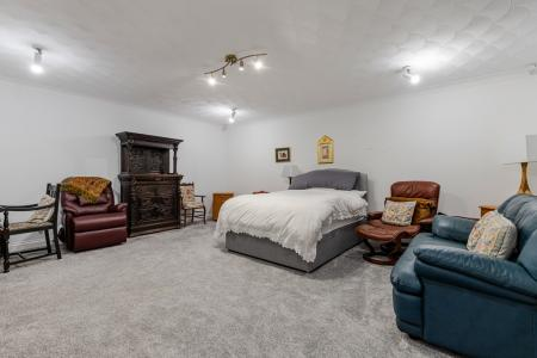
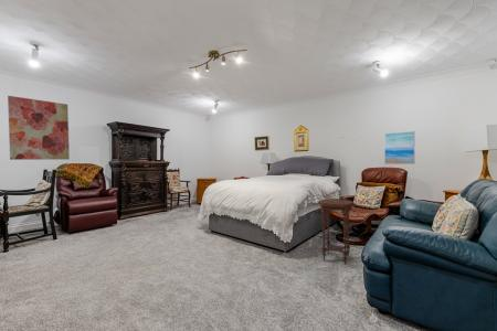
+ side table (328, 229)
+ wall art (399, 148)
+ wall art (41, 129)
